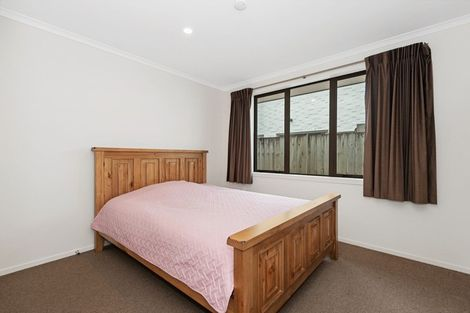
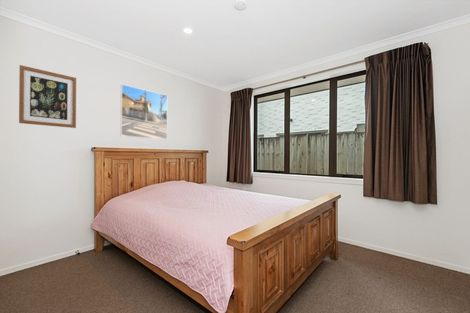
+ wall art (49, 98)
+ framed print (145, 114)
